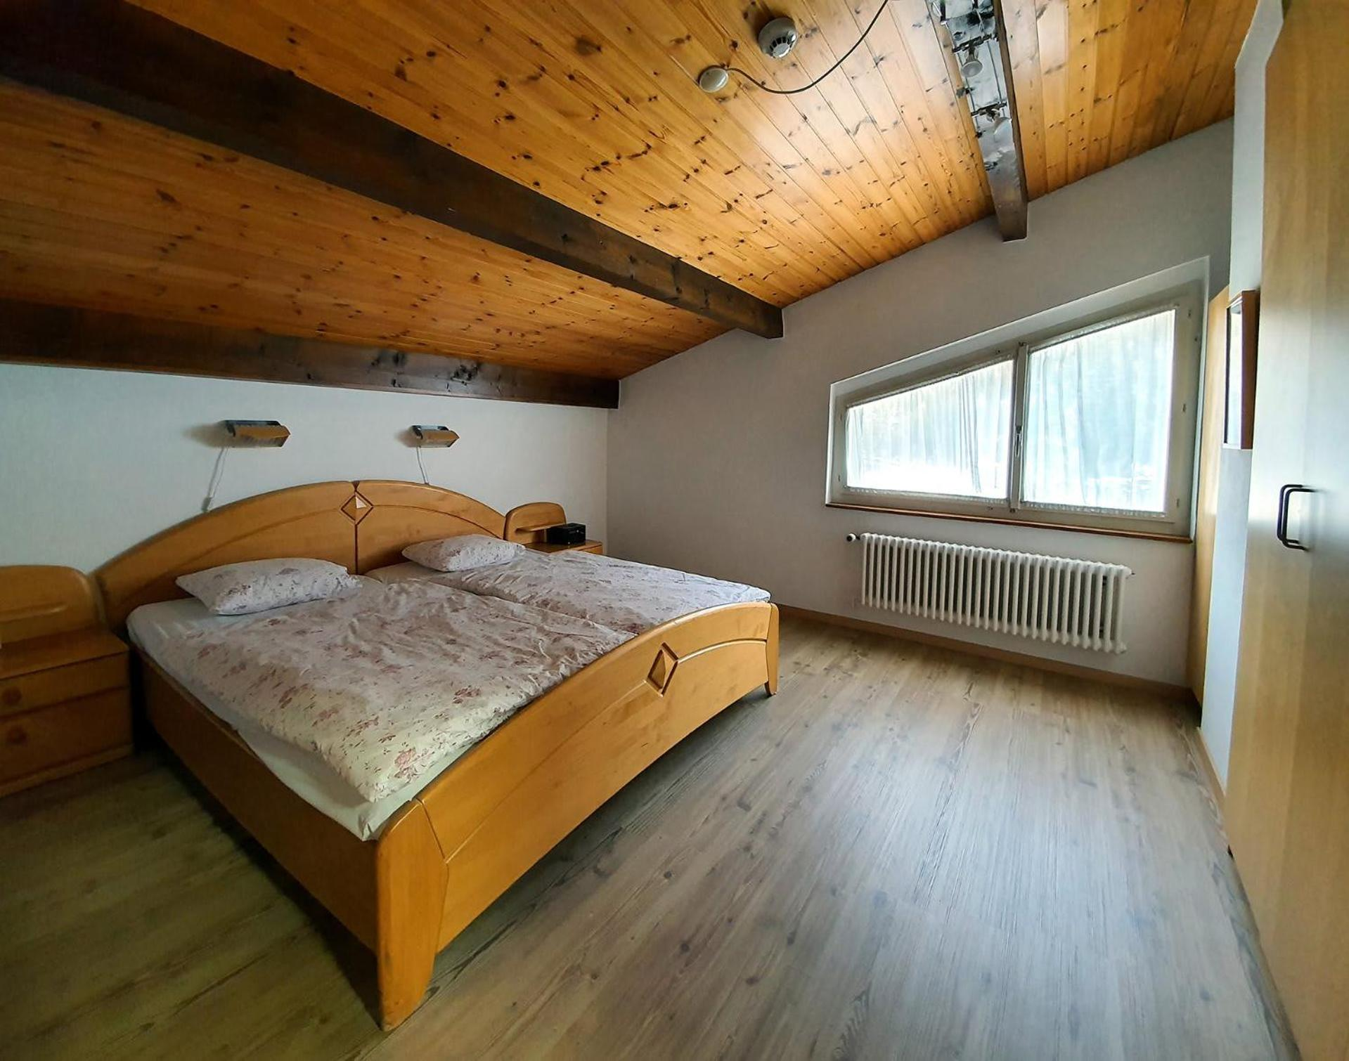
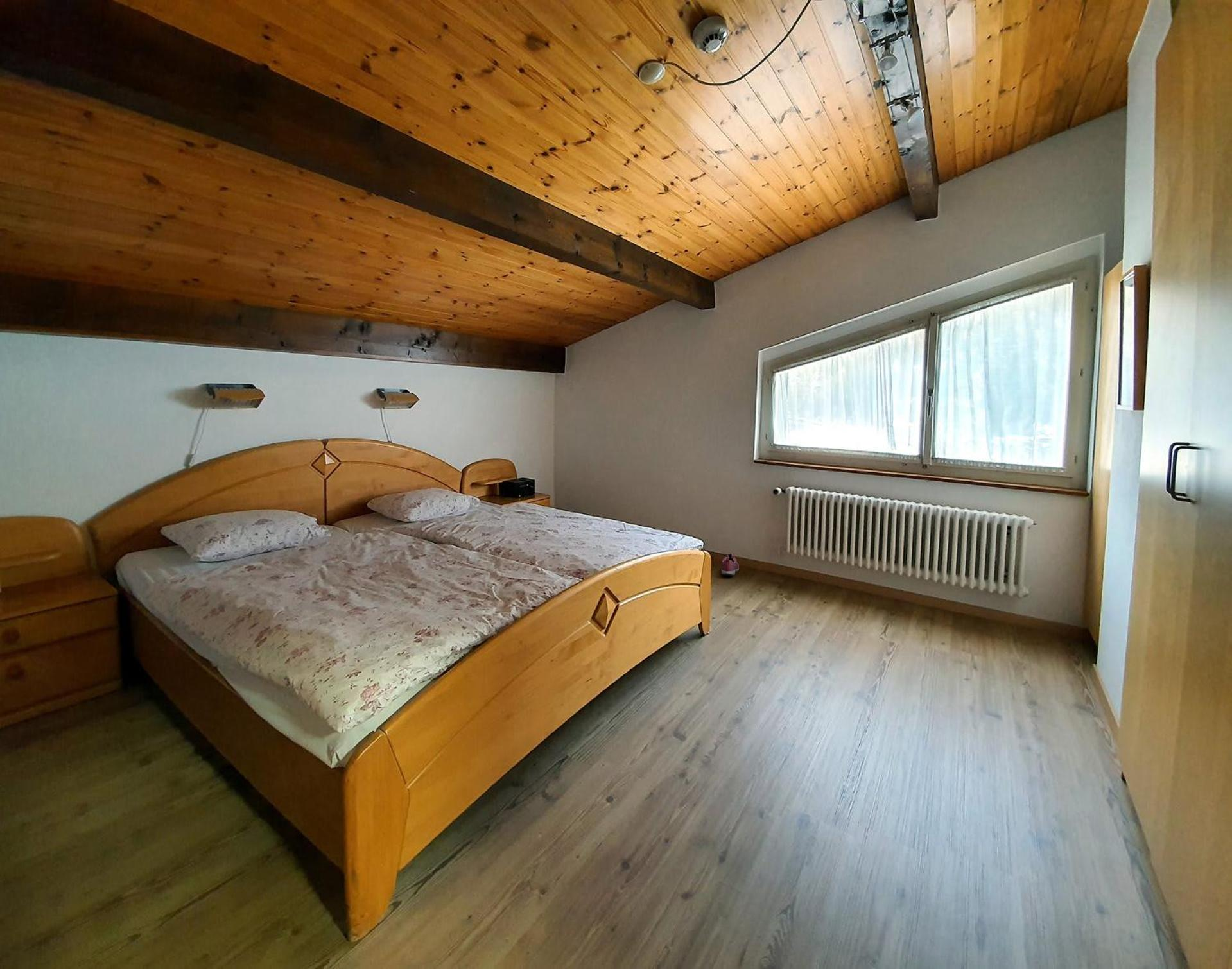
+ shoe (729, 563)
